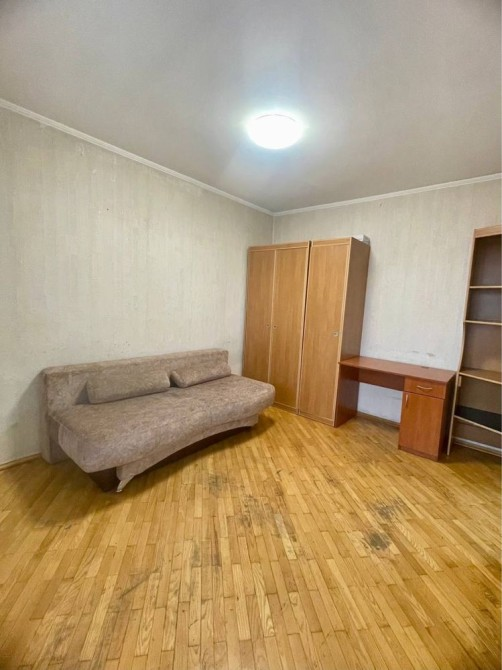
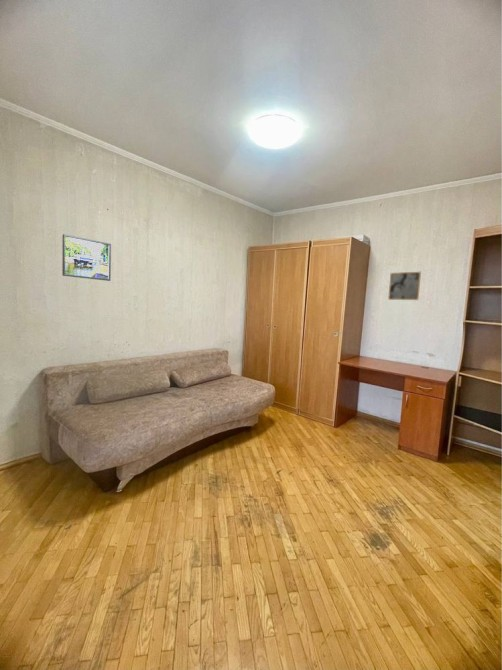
+ wall art (404, 286)
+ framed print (87, 259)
